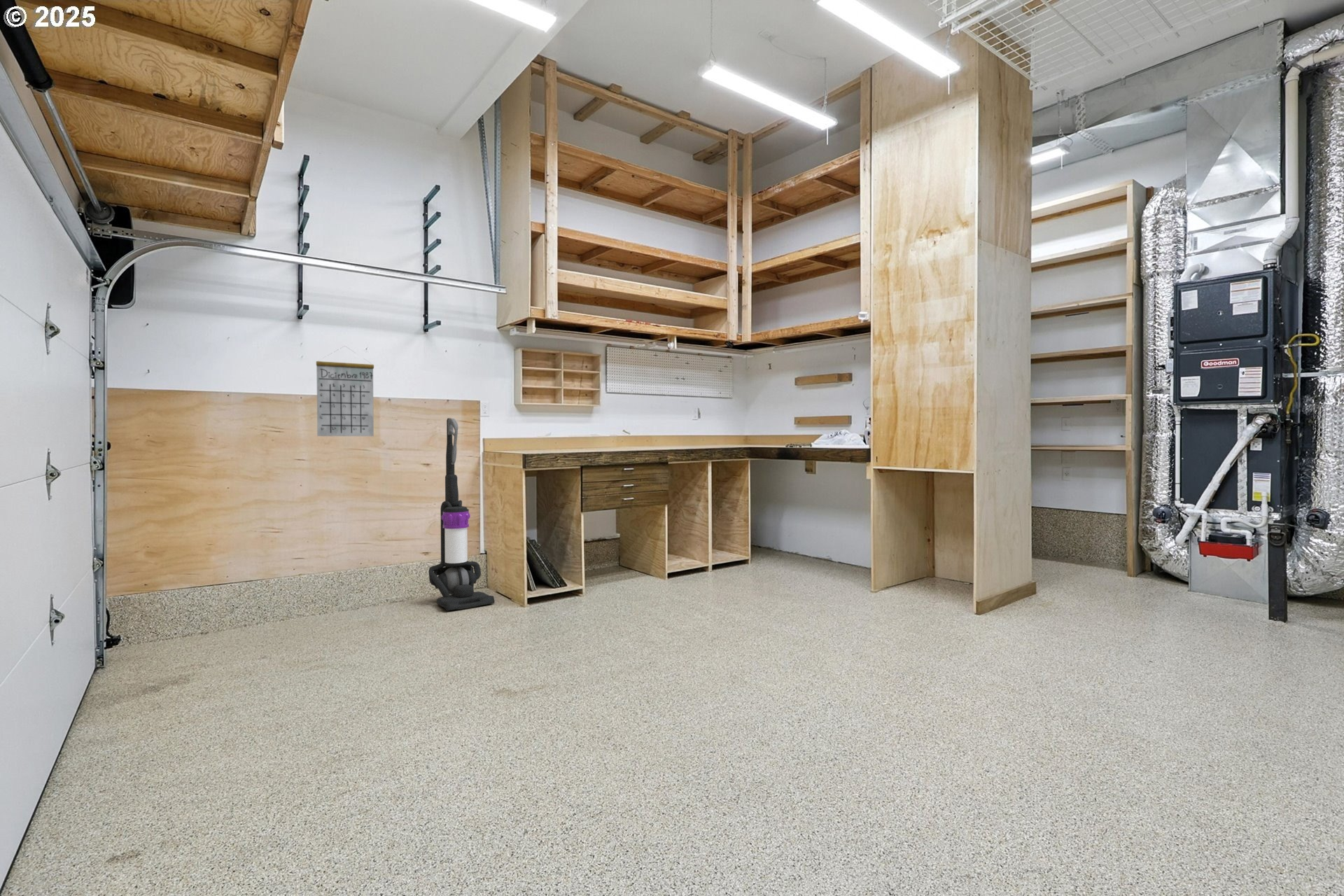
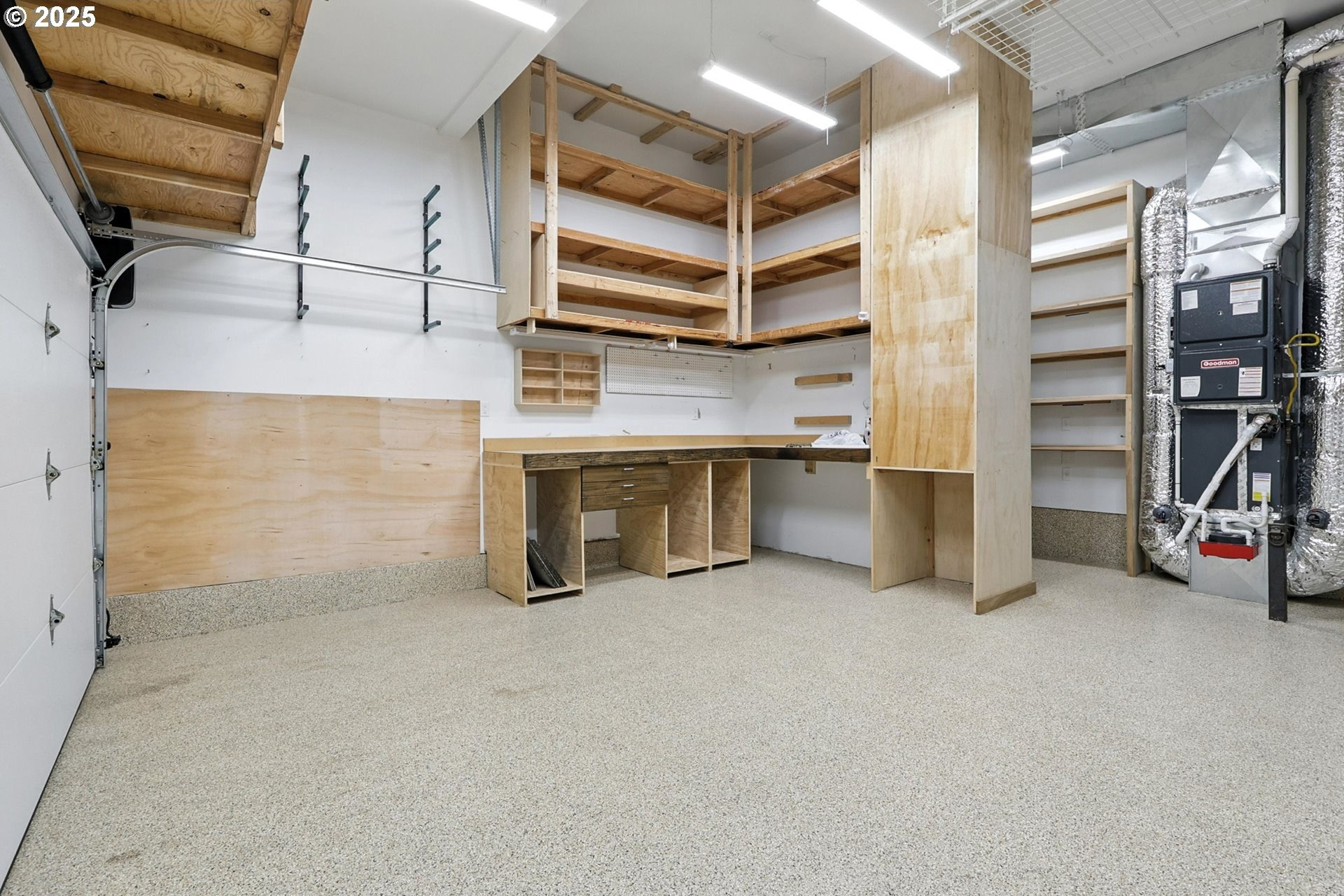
- calendar (346, 391)
- vacuum cleaner (458, 509)
